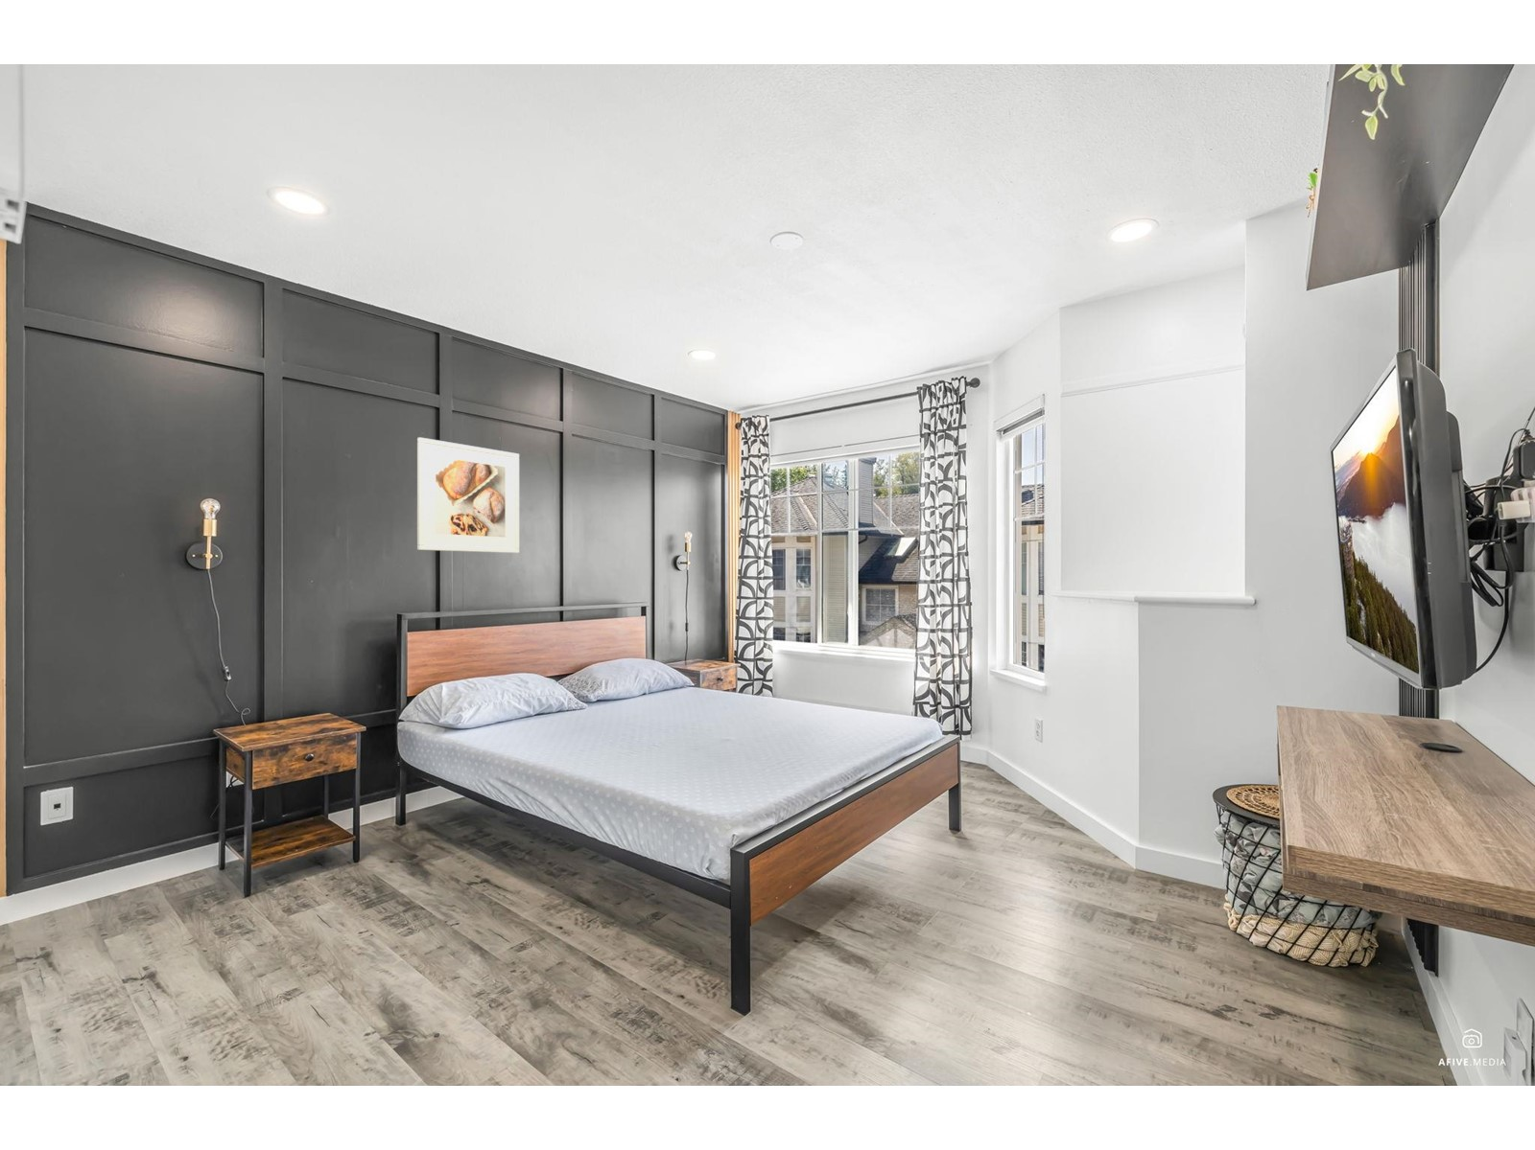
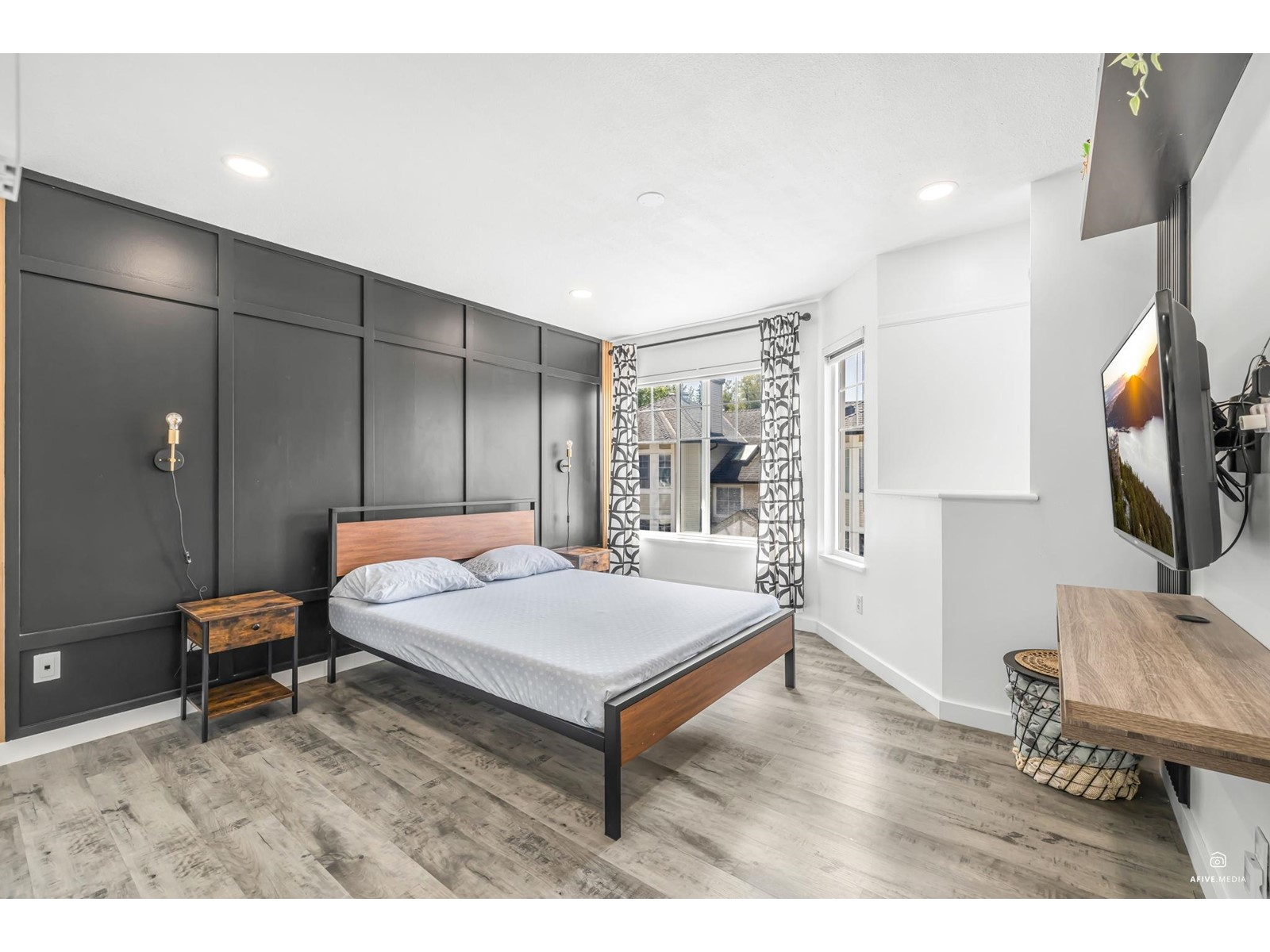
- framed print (471, 499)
